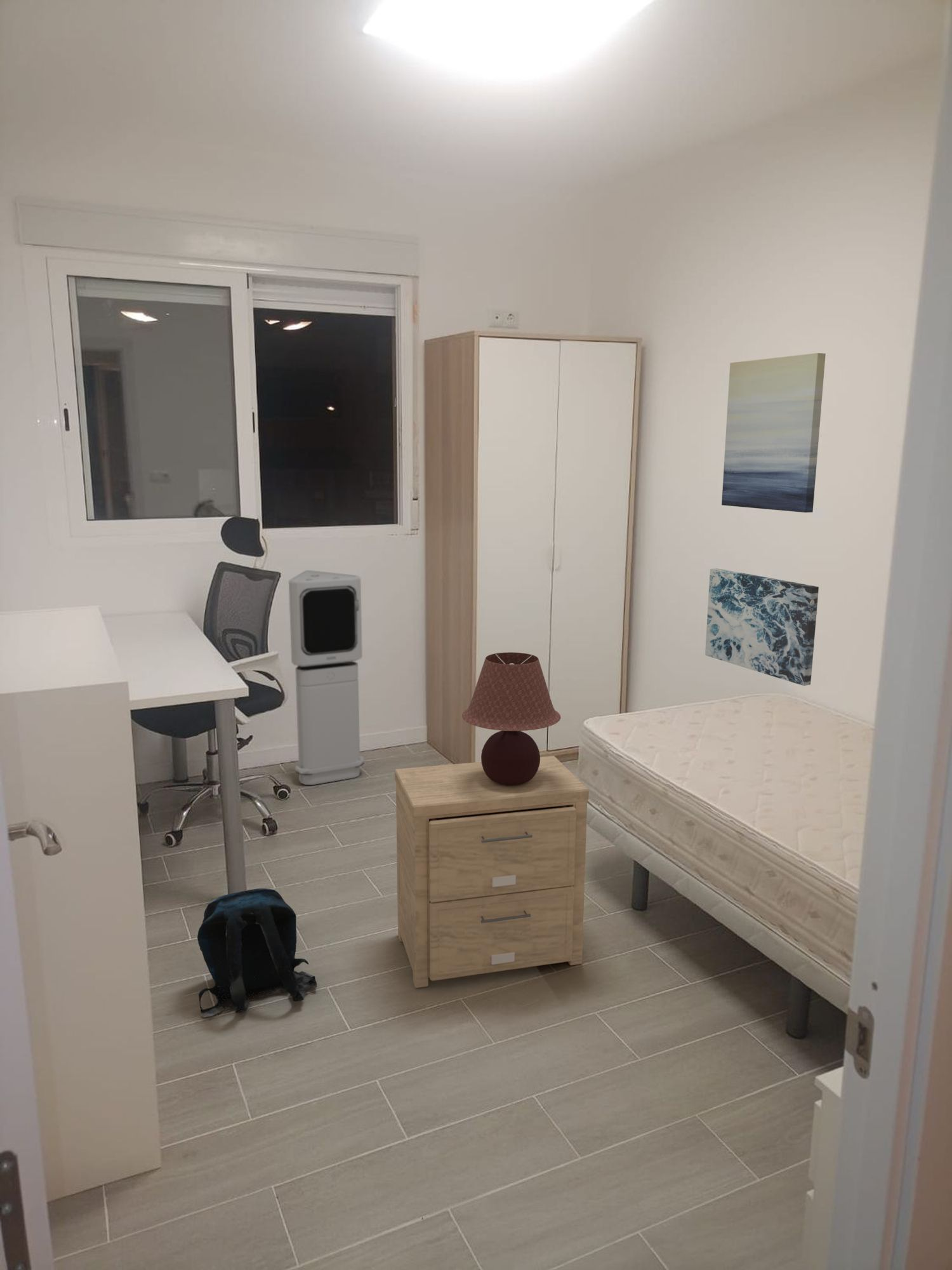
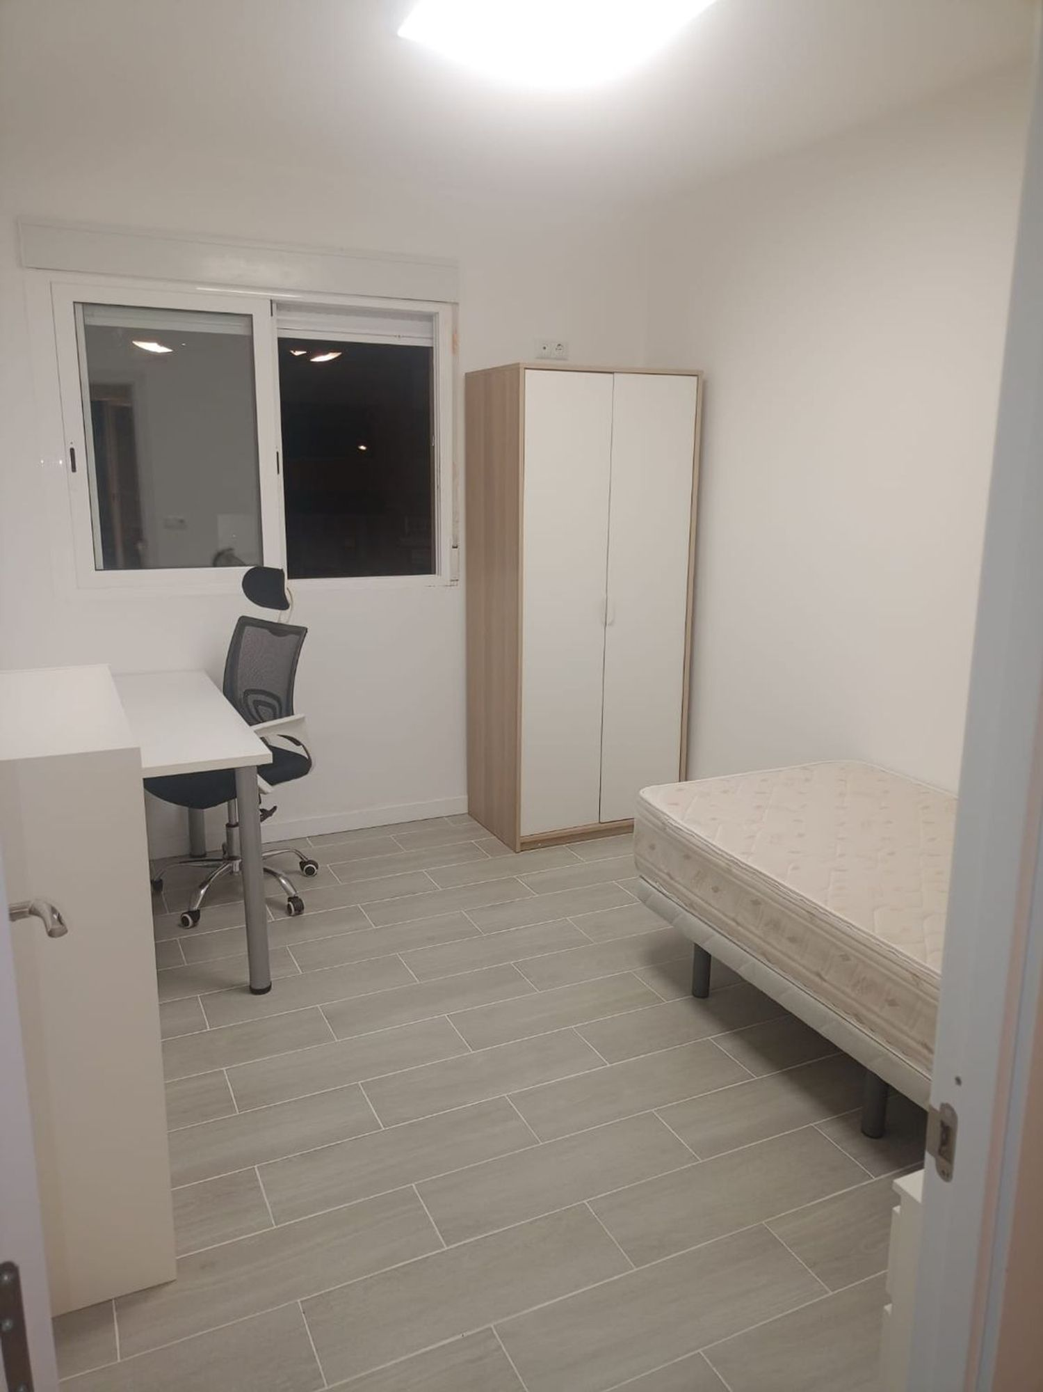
- wall art (770, 434)
- side table (490, 869)
- backpack (256, 946)
- wall art (758, 624)
- table lamp (511, 719)
- air purifier (321, 675)
